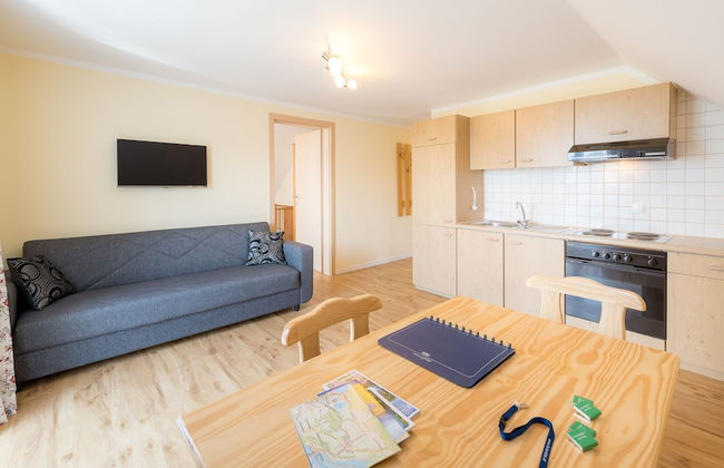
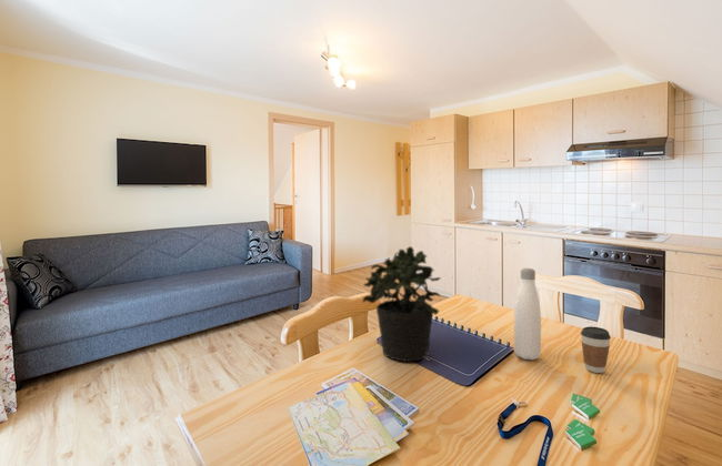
+ water bottle (527, 312)
+ coffee cup (594, 350)
+ potted plant (404, 300)
